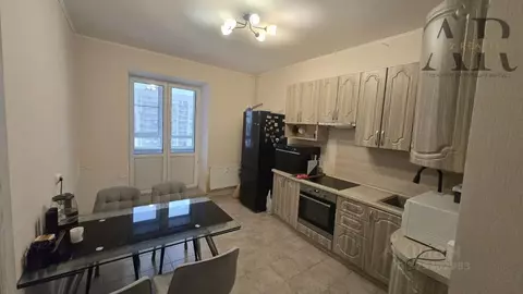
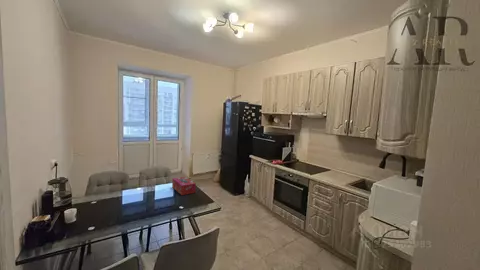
+ tissue box (183, 185)
